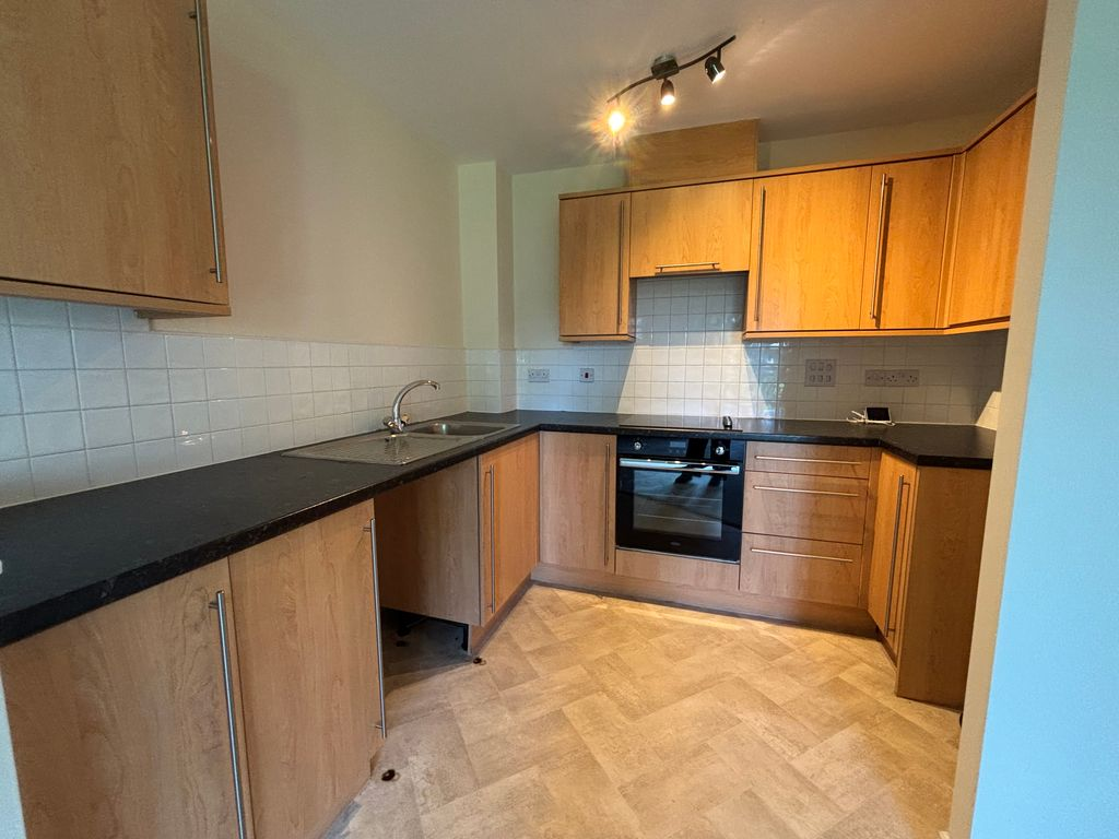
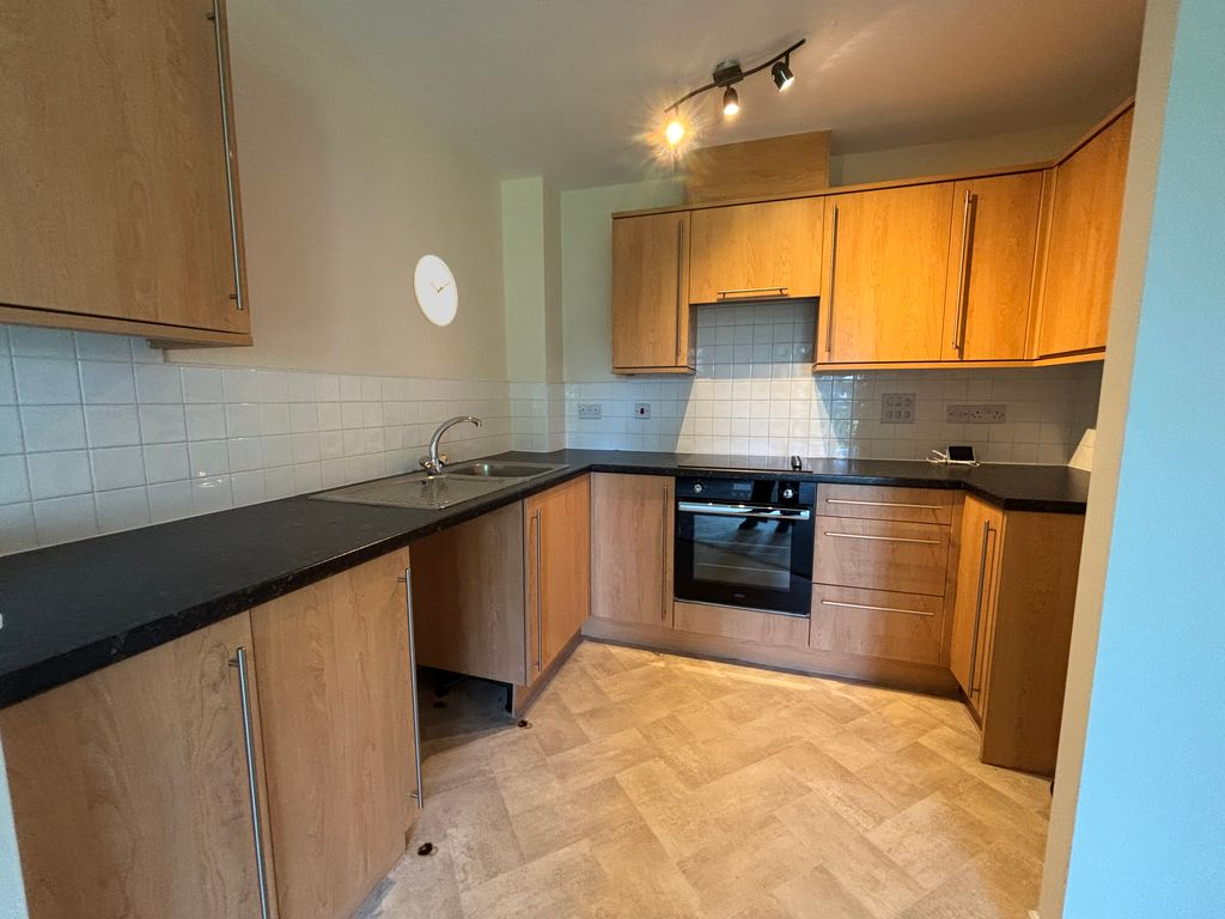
+ wall clock (437, 291)
